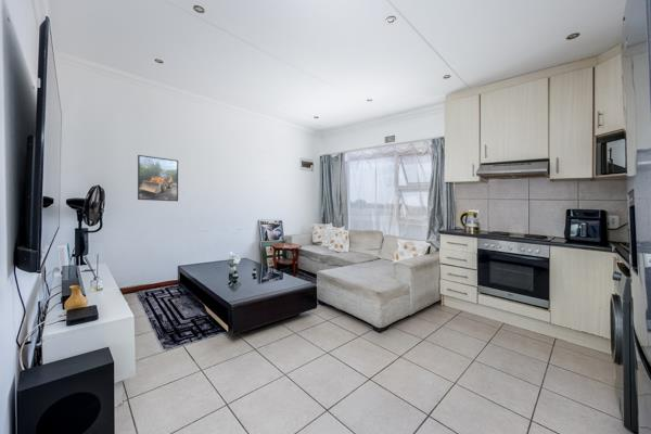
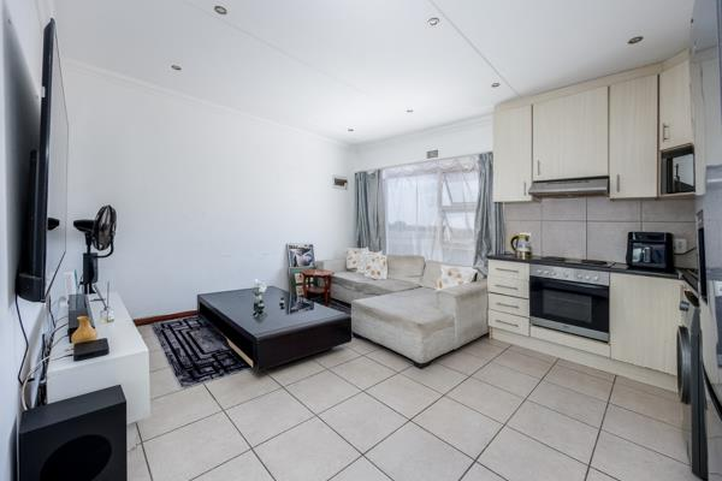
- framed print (158, 179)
